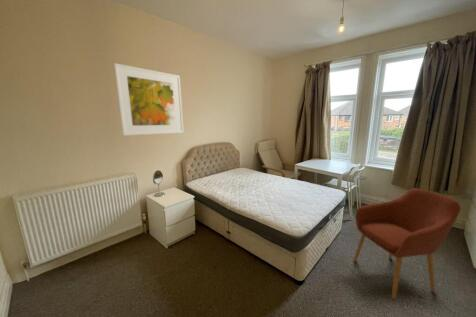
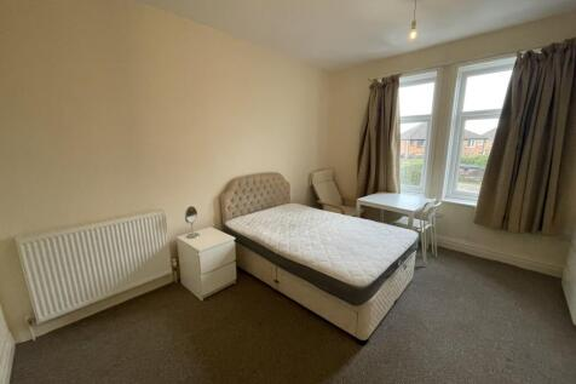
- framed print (153, 103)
- armchair (401, 236)
